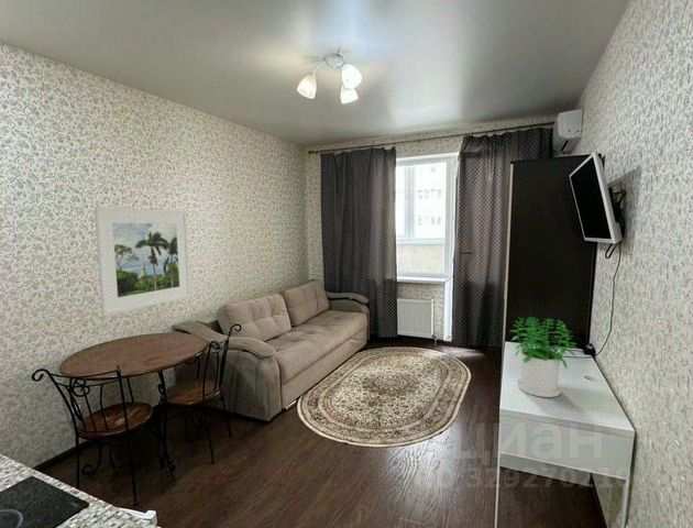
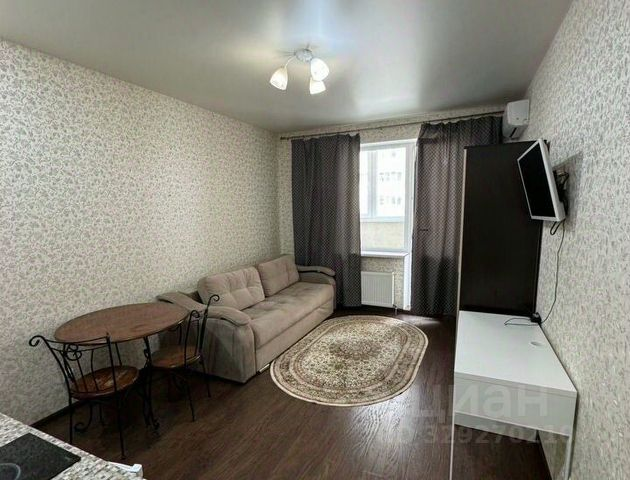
- potted plant (539, 352)
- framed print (148, 257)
